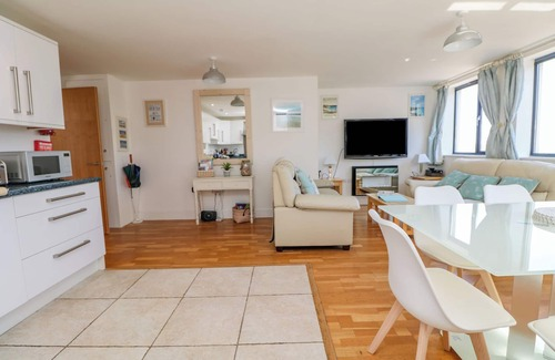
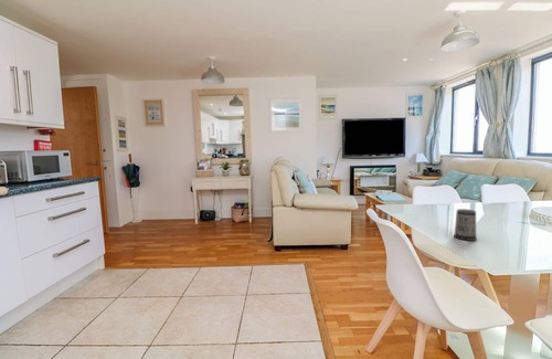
+ mug (467, 223)
